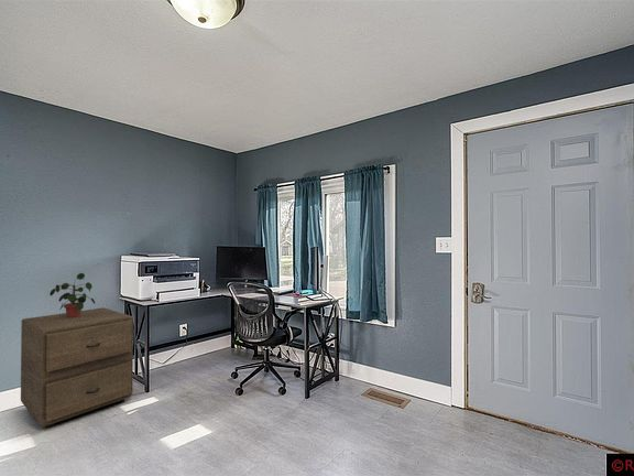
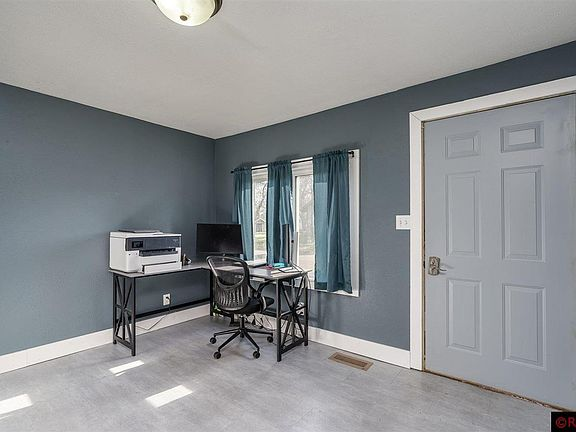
- potted plant (73, 294)
- filing cabinet (79, 360)
